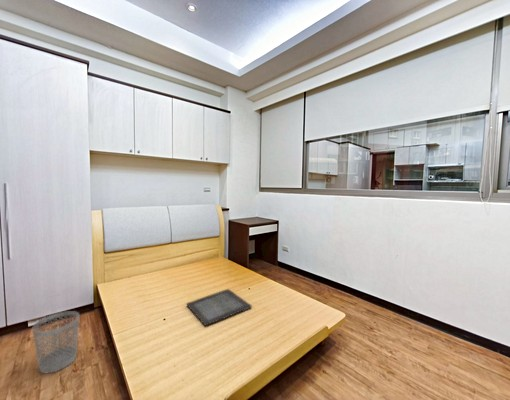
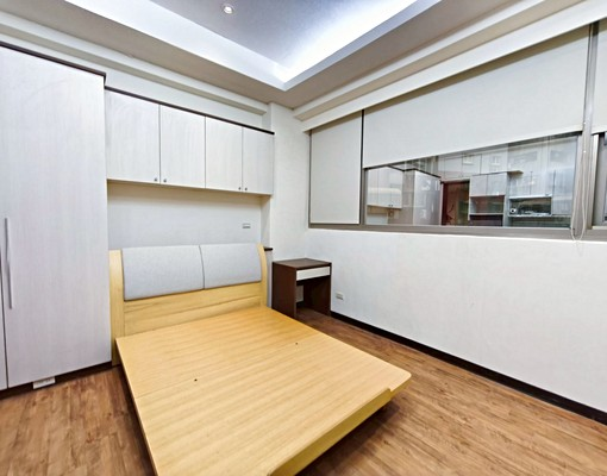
- serving tray (218, 304)
- wastebasket (57, 341)
